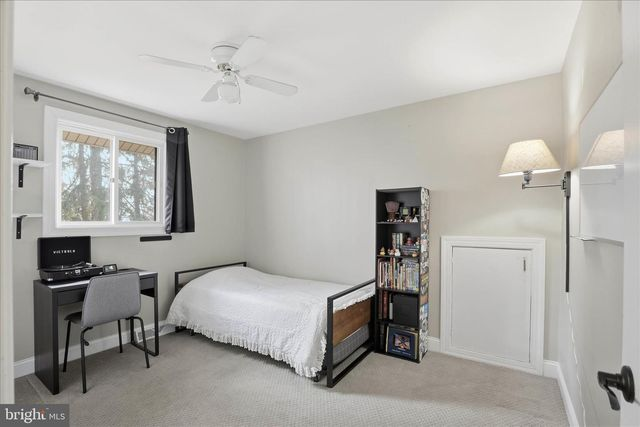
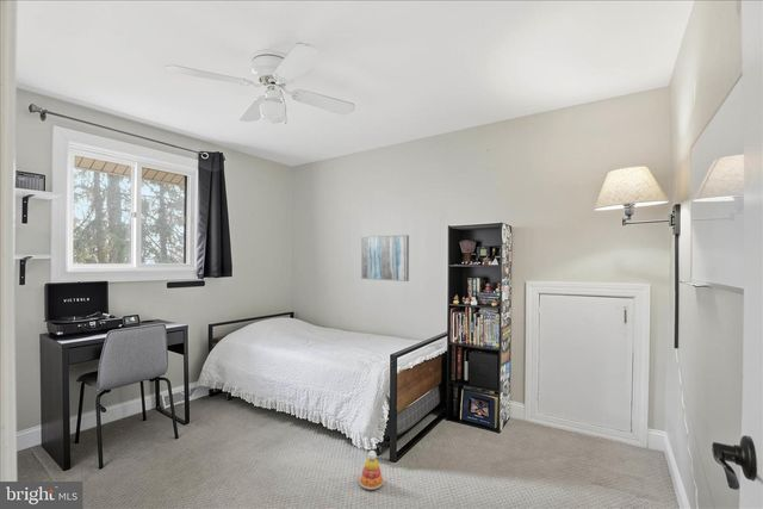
+ stacking toy (371, 467)
+ wall art (384, 257)
